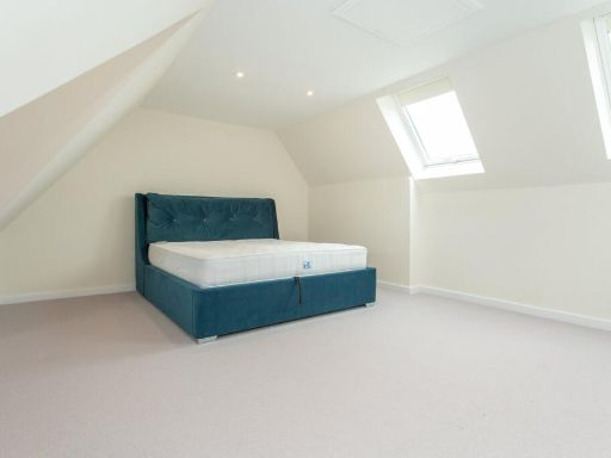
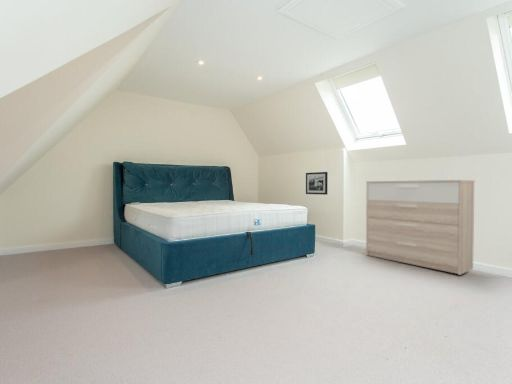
+ picture frame (316, 183)
+ sideboard (415, 221)
